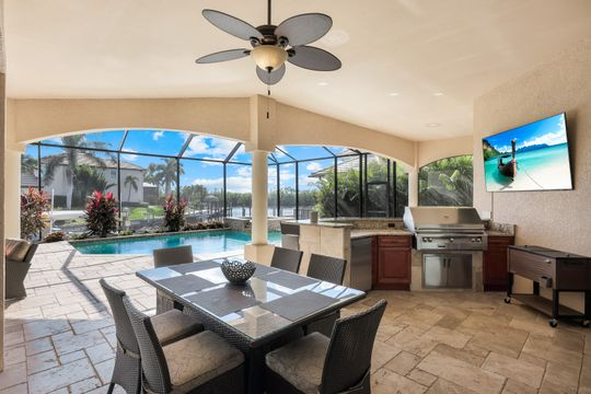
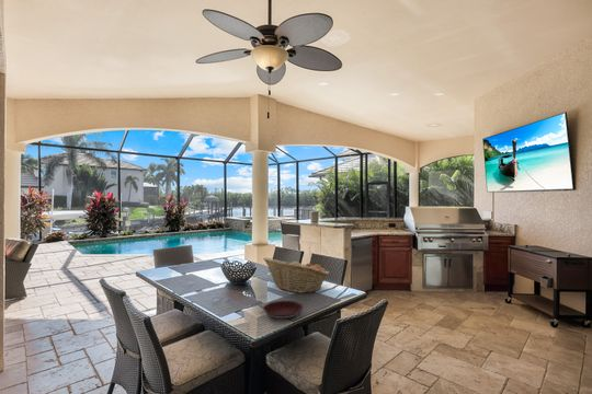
+ fruit basket (295, 270)
+ plate (283, 310)
